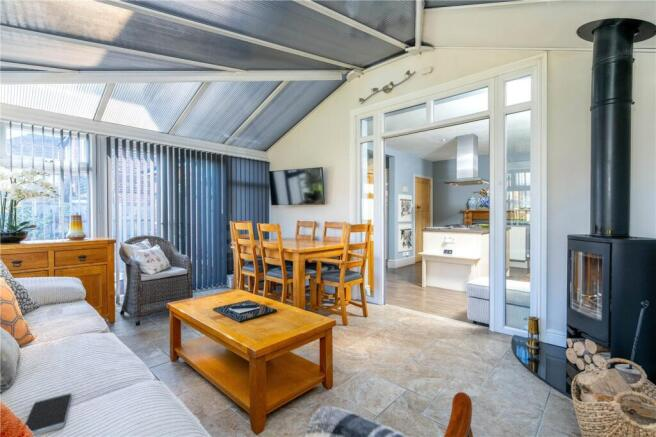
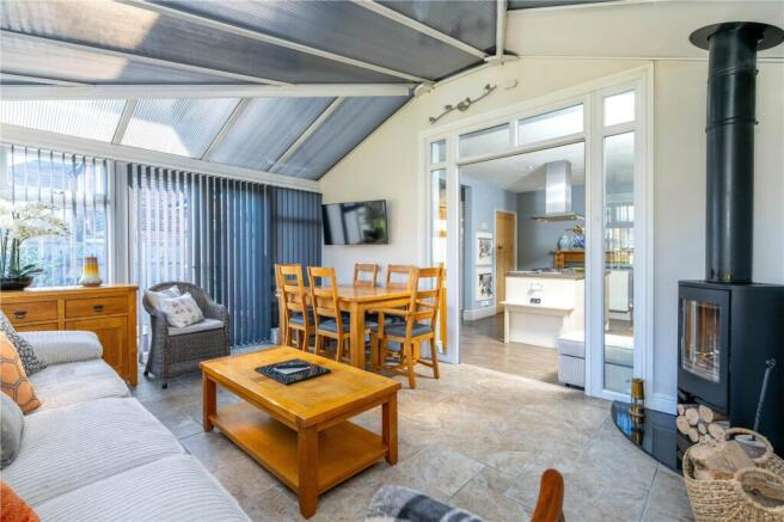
- smartphone (48, 413)
